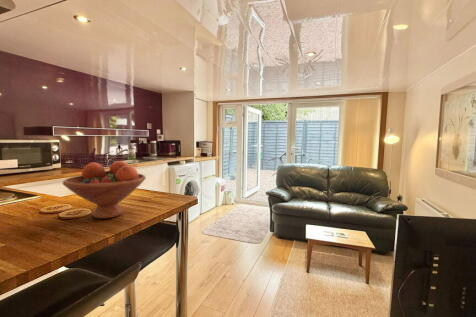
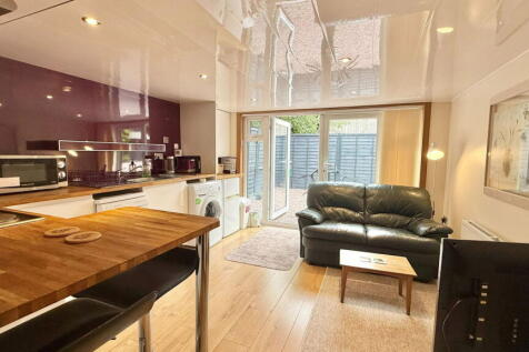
- fruit bowl (107, 189)
